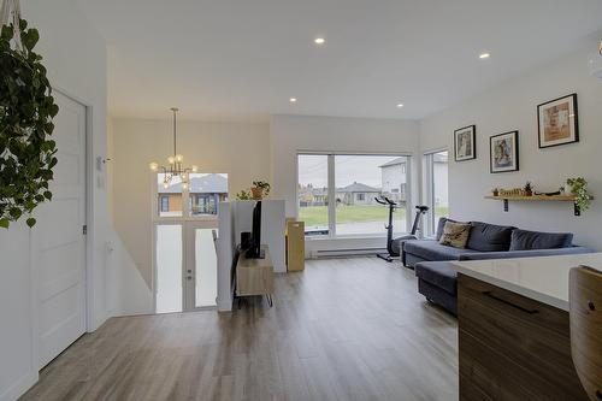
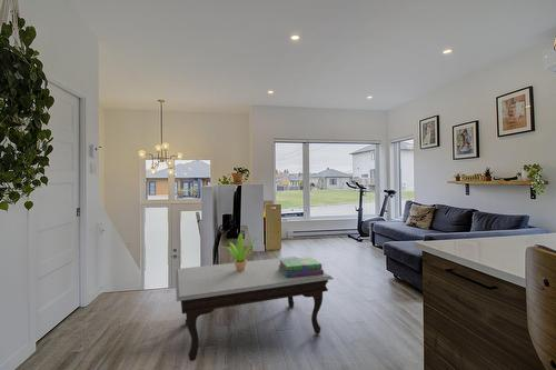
+ stack of books (299, 266)
+ coffee table (250, 300)
+ potted plant (240, 253)
